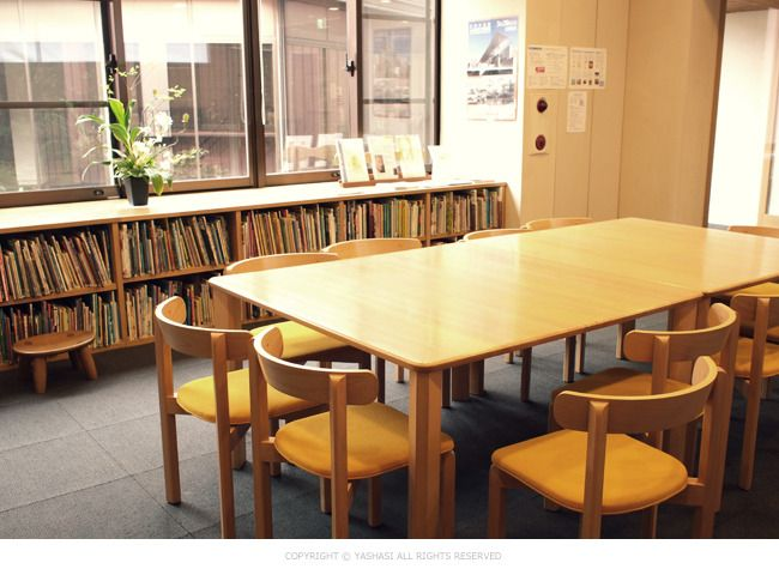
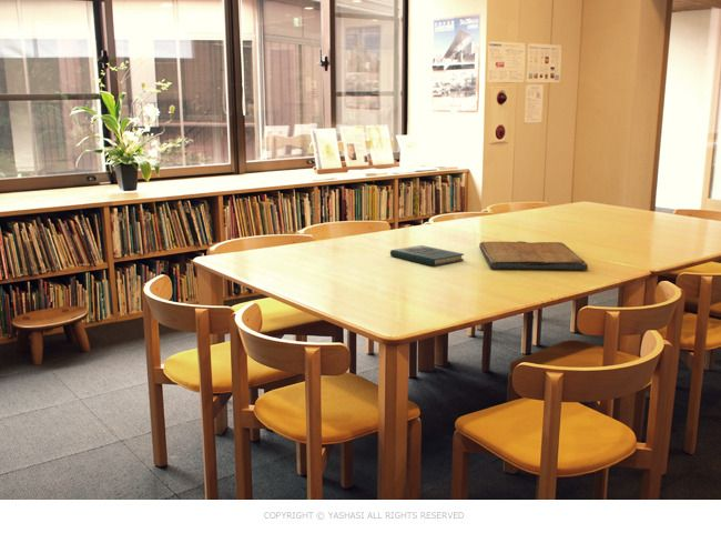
+ book (426, 254)
+ religious icon (529, 253)
